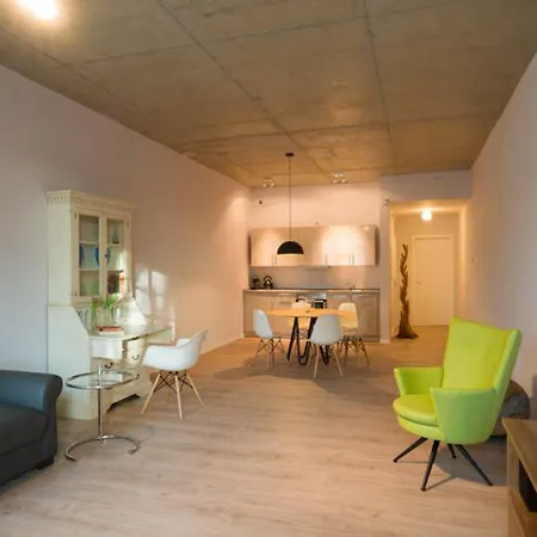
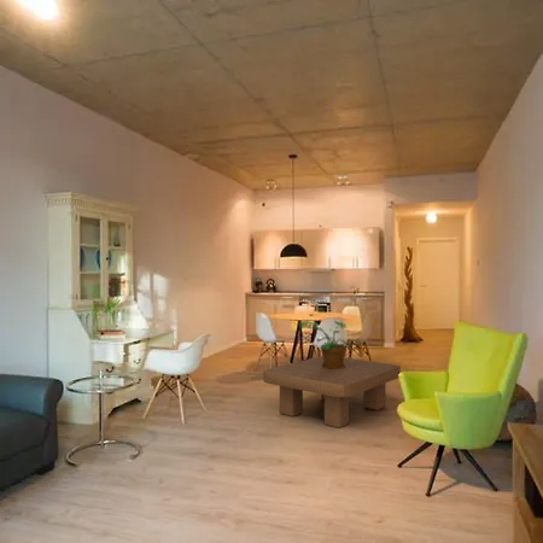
+ potted plant (326, 343)
+ coffee table (333, 389)
